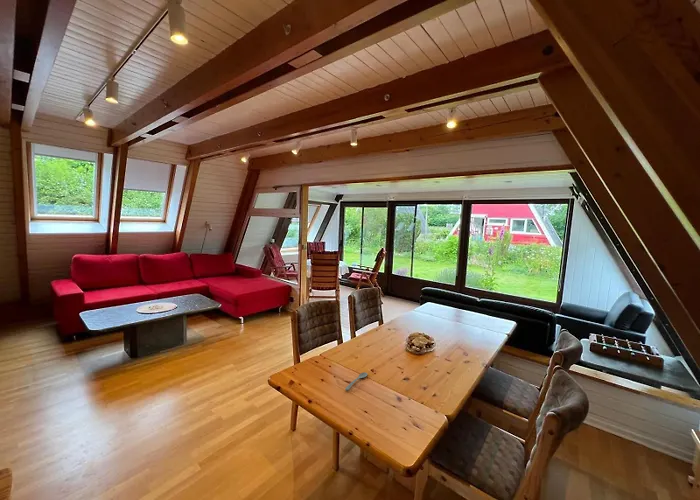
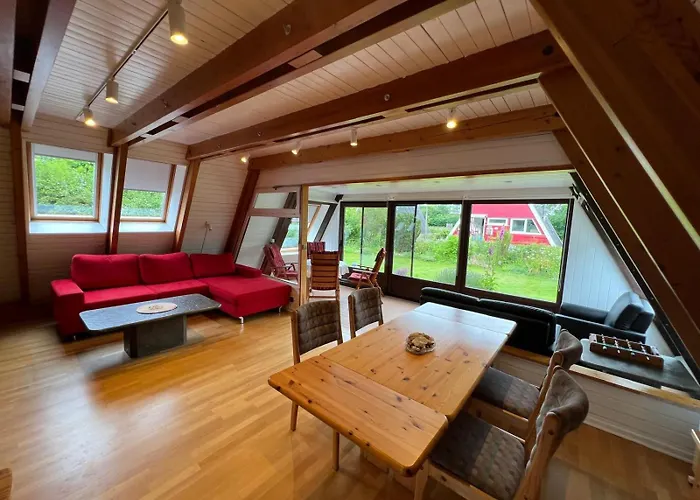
- spoon (356, 380)
